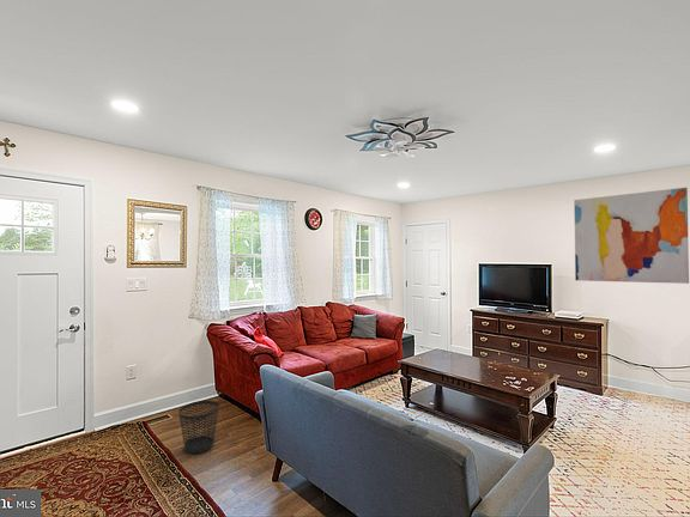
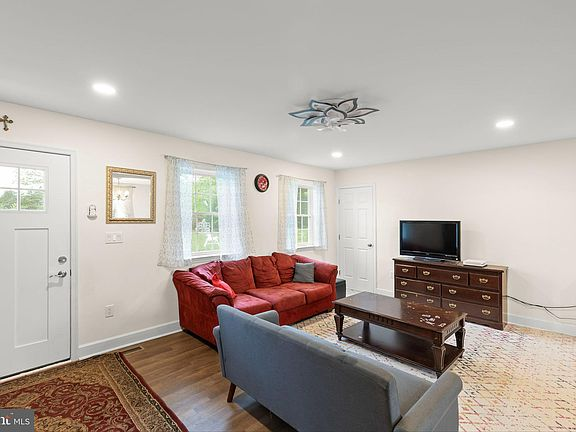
- wall art (627, 237)
- wastebasket (199, 427)
